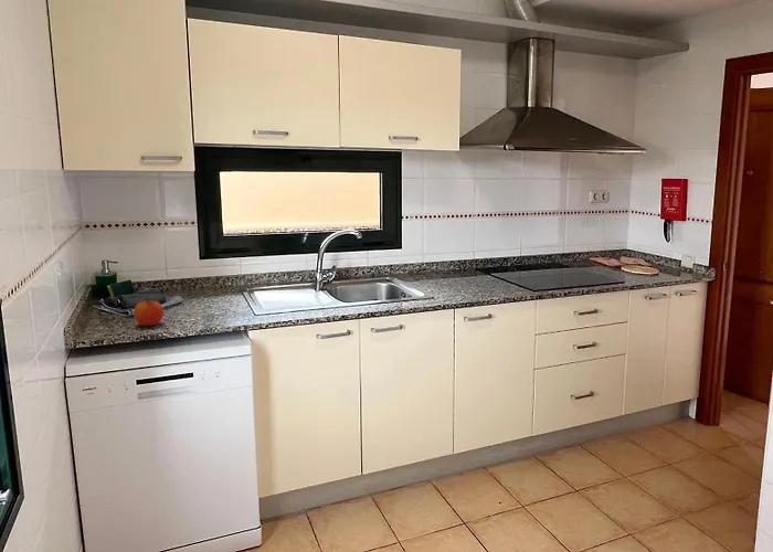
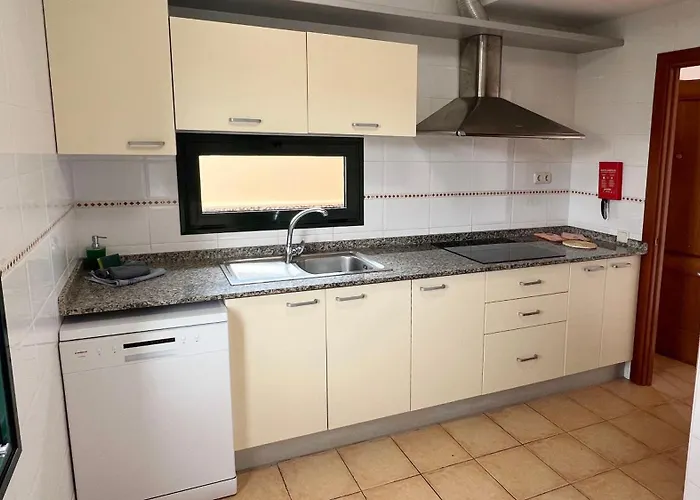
- fruit (148, 310)
